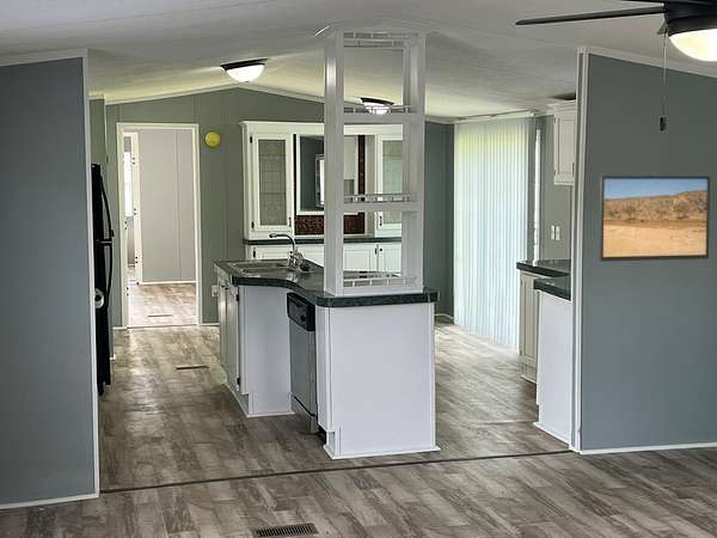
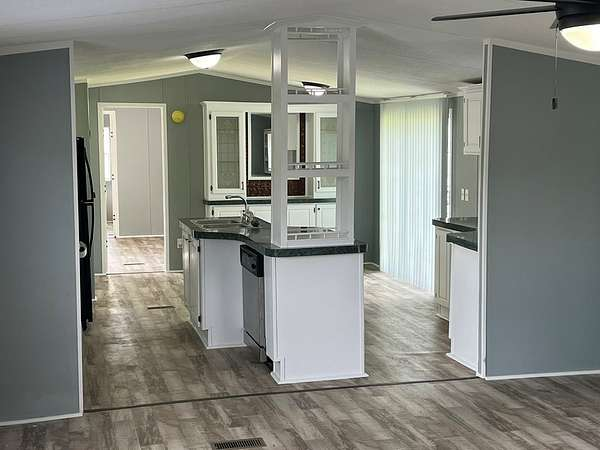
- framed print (655, 218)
